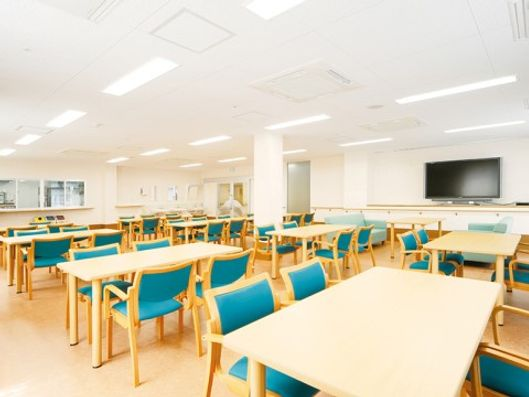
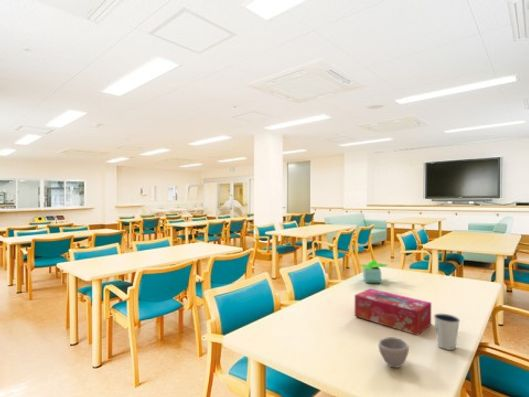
+ dixie cup (446, 332)
+ tissue box (391, 309)
+ cup (394, 352)
+ potted plant (373, 271)
